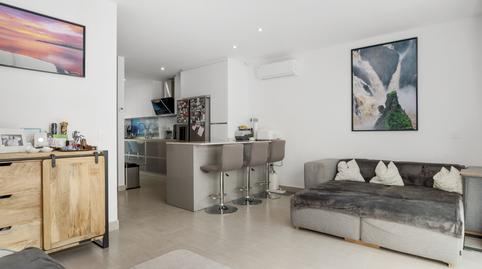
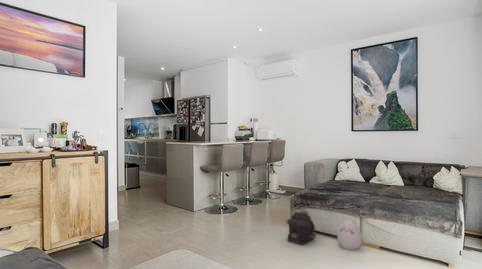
+ plush toy (349, 232)
+ backpack (301, 224)
